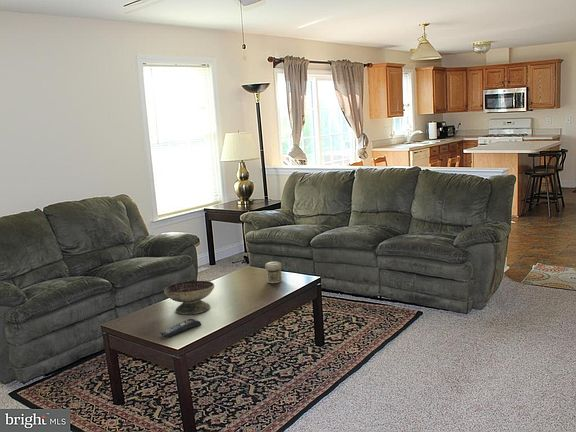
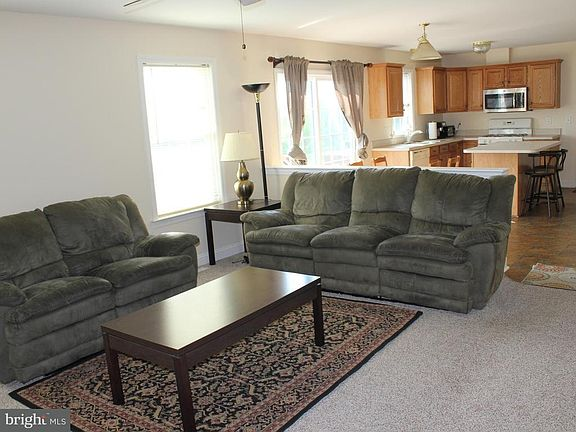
- decorative bowl (190, 296)
- remote control (181, 327)
- jar (273, 272)
